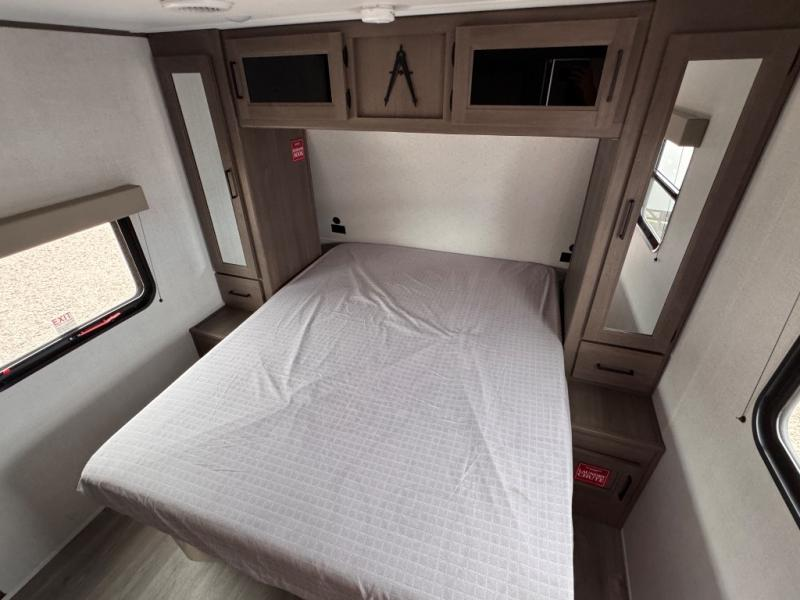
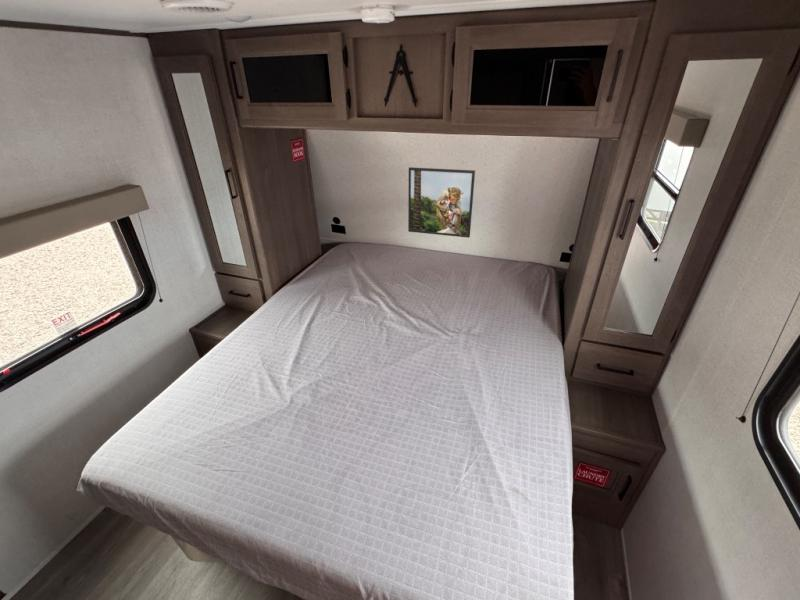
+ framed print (439, 202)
